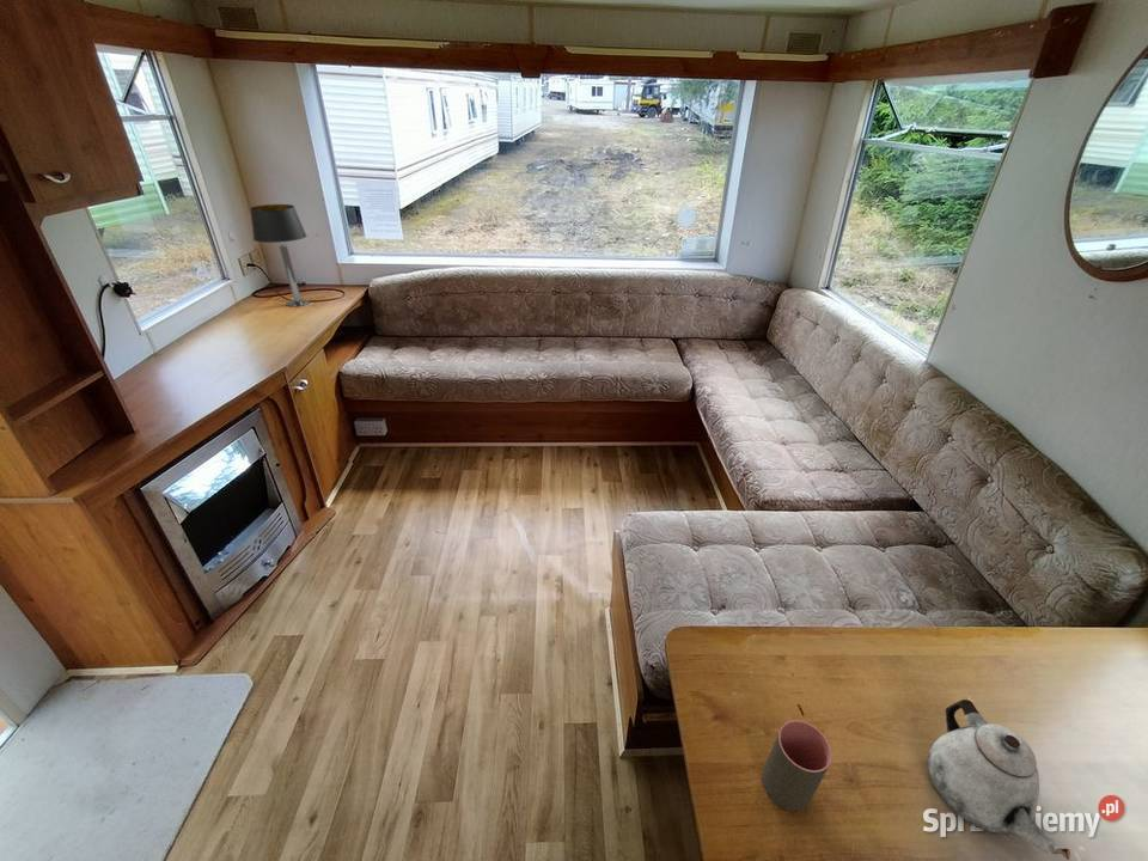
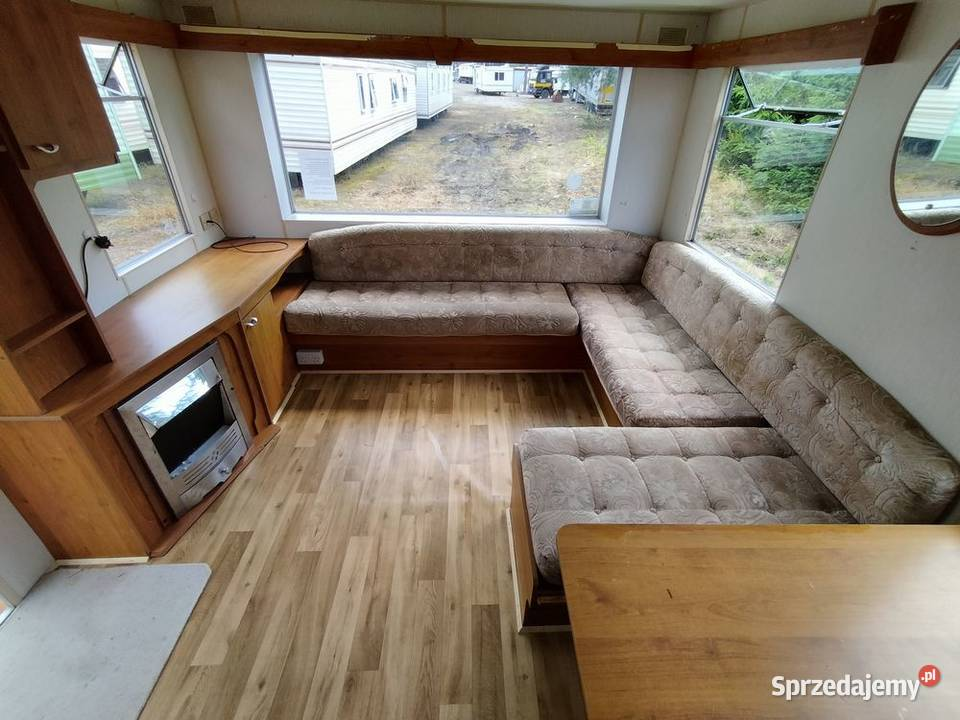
- table lamp (286, 257)
- teapot (999, 775)
- cup (794, 765)
